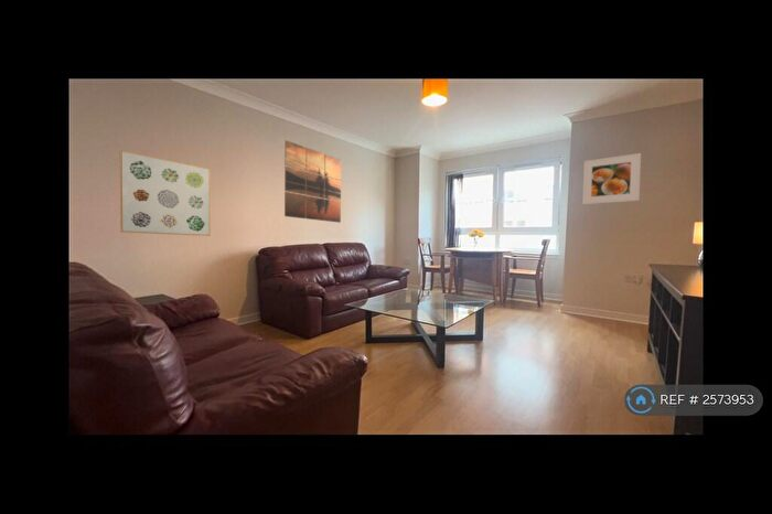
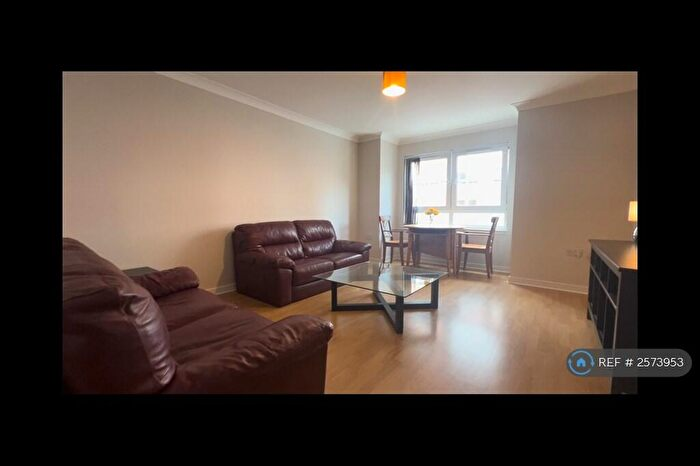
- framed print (610, 180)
- wall art (169, 196)
- wall art (315, 185)
